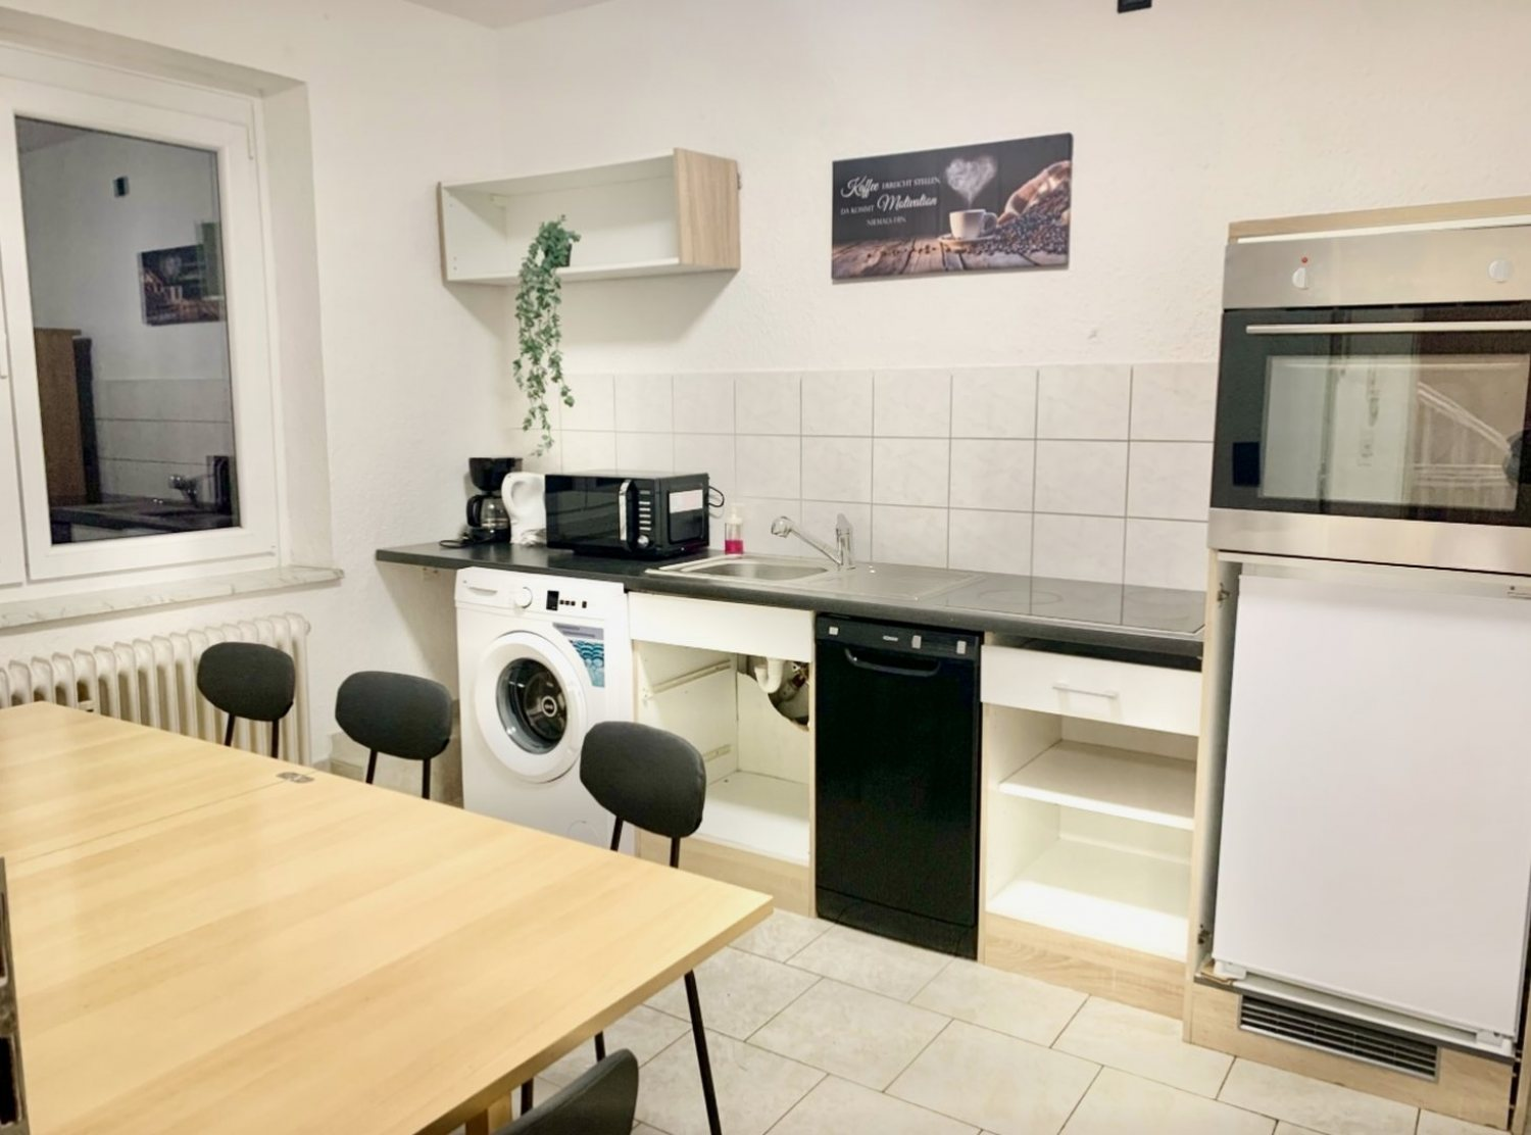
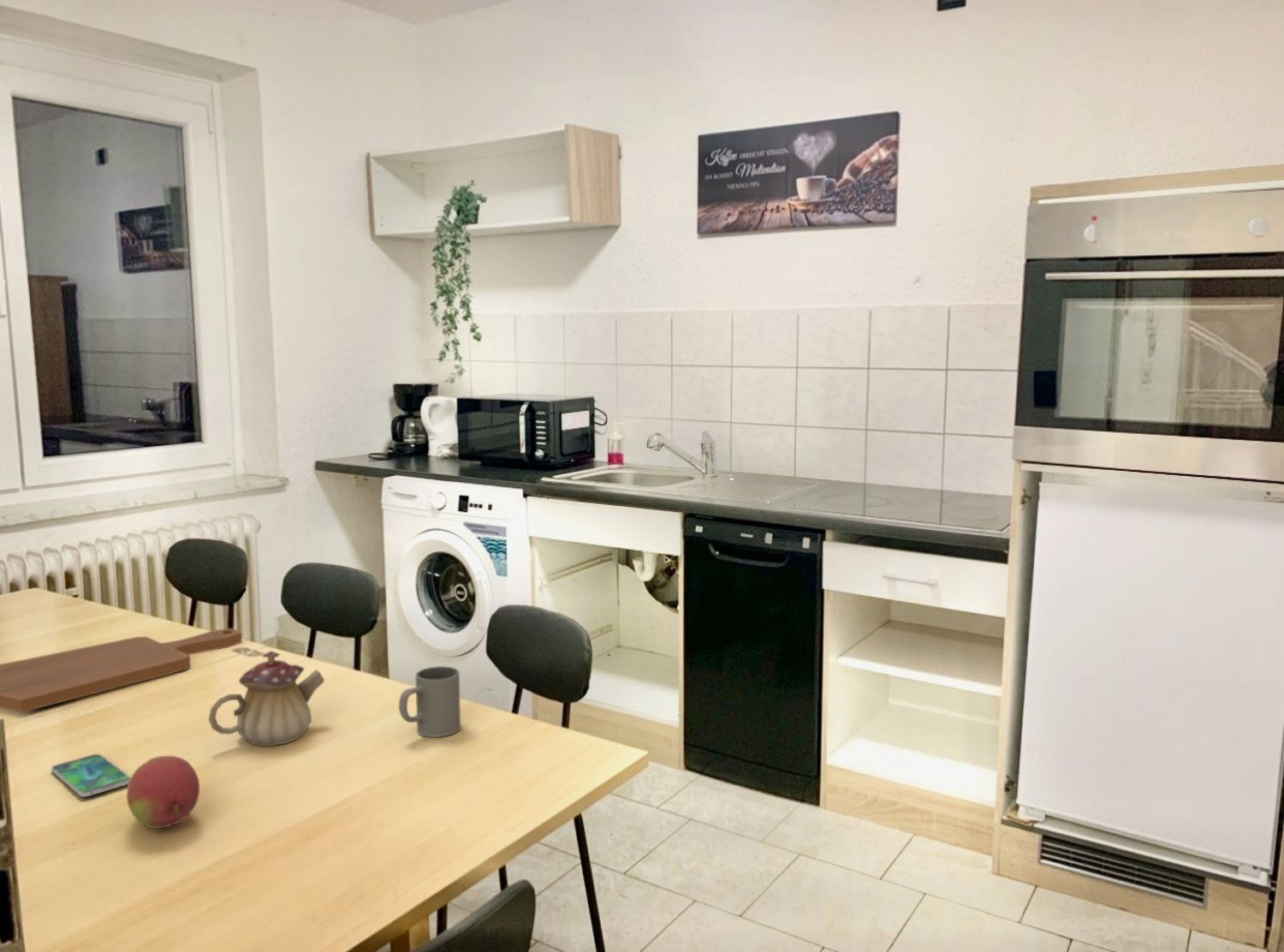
+ mug (428, 704)
+ smartphone (91, 775)
+ teapot (268, 694)
+ fruit (162, 790)
+ cutting board (99, 666)
